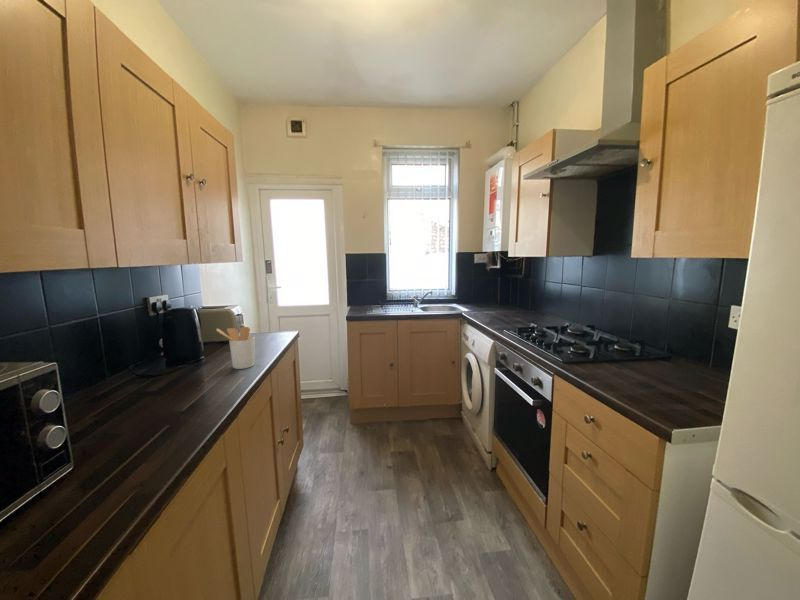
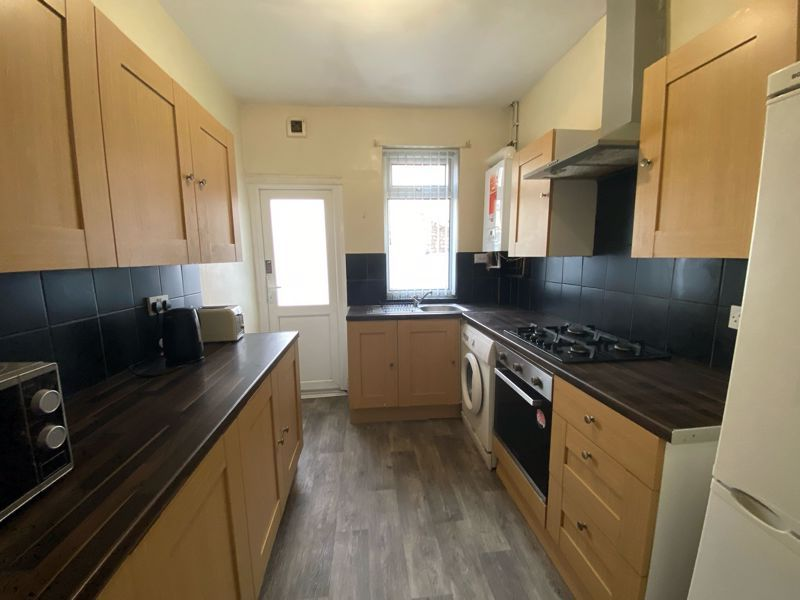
- utensil holder (235, 346)
